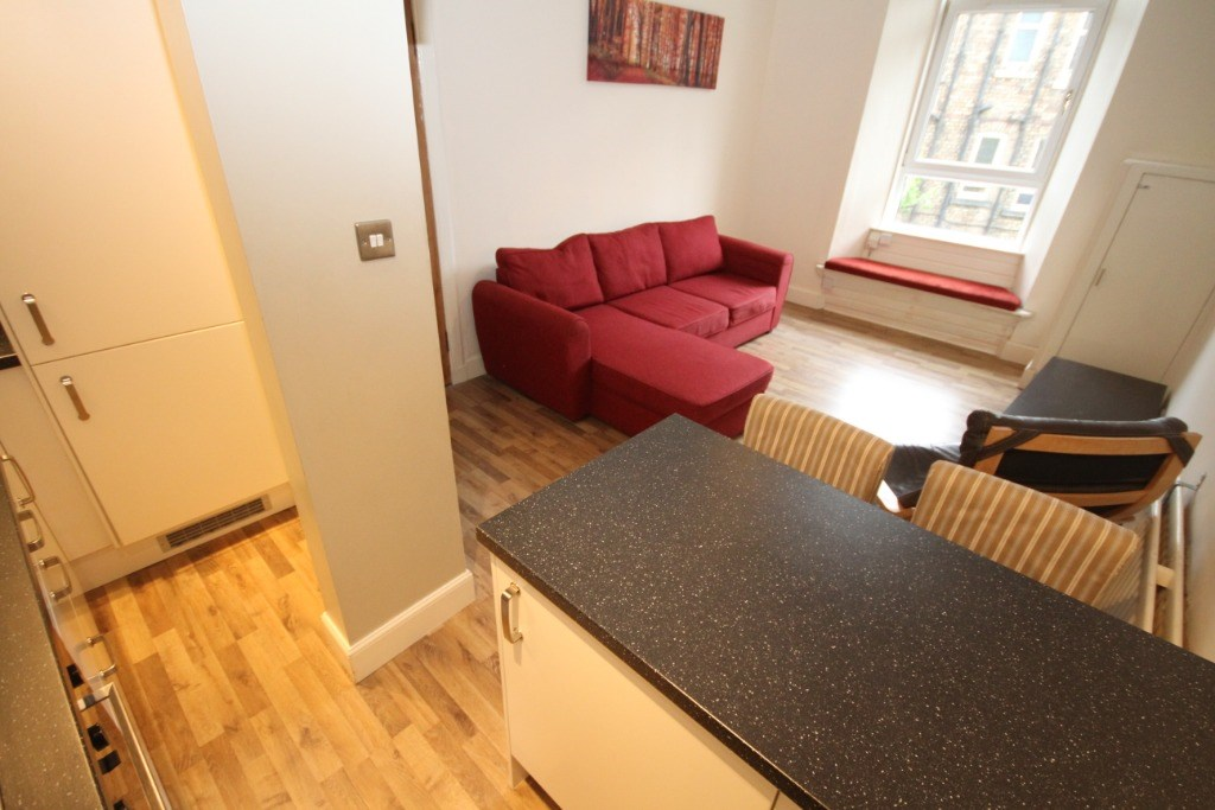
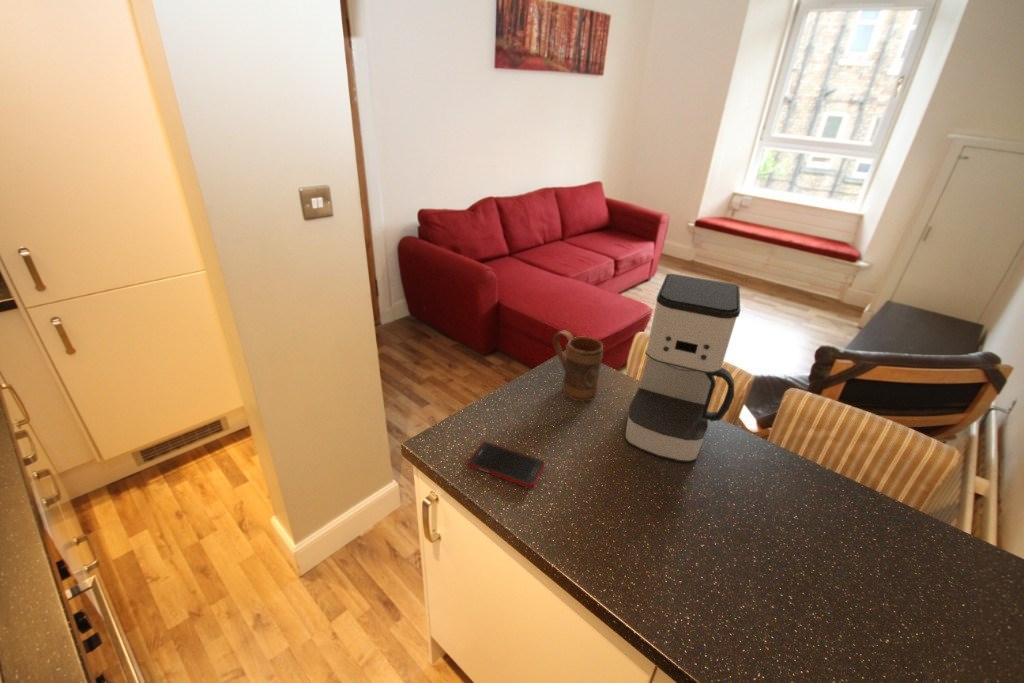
+ mug (574, 363)
+ cell phone (506, 463)
+ coffee maker (687, 368)
